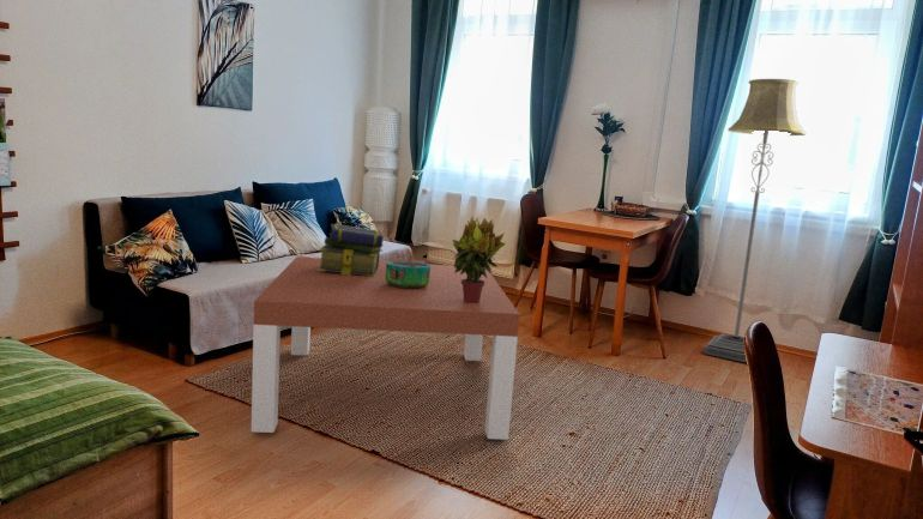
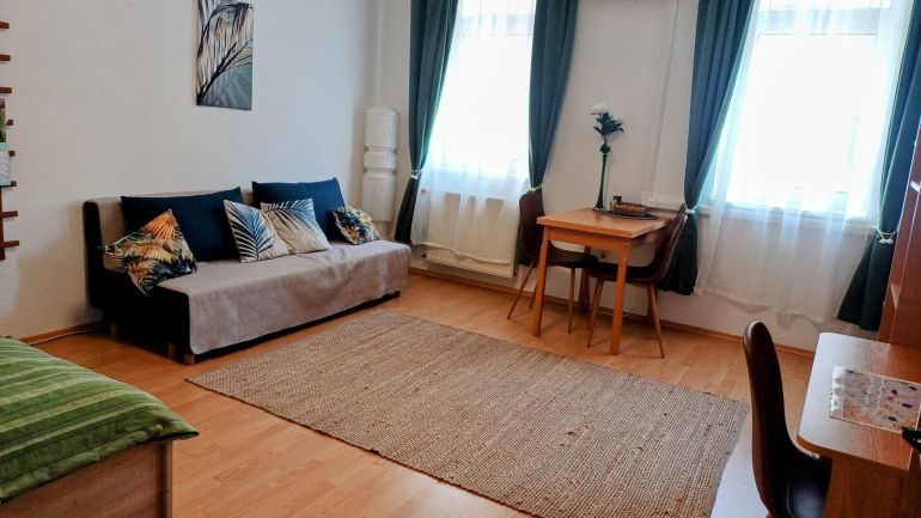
- floor lamp (753, 222)
- potted plant (473, 259)
- stack of books (352, 248)
- decorative bowl (408, 273)
- coffee table (388, 330)
